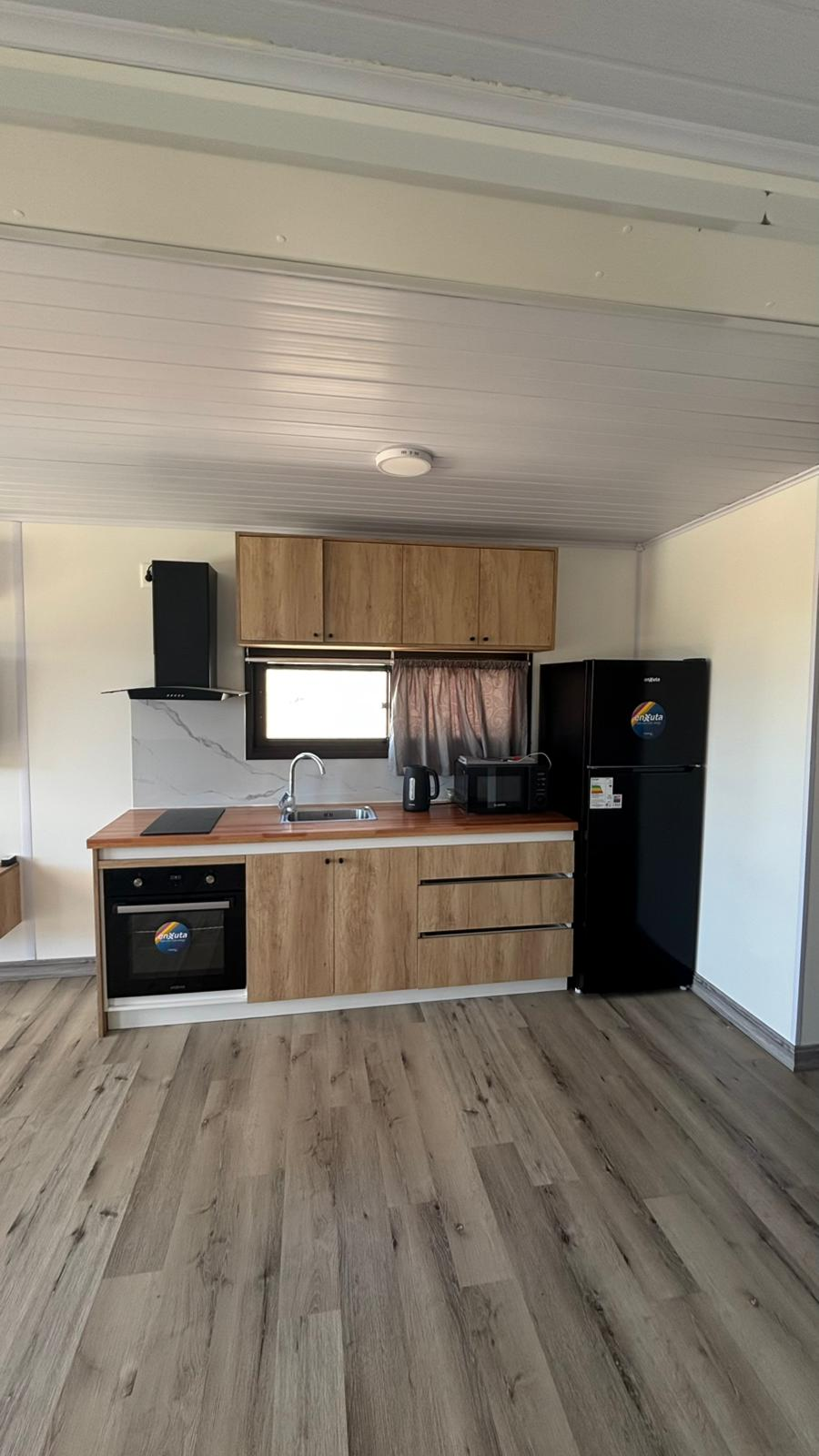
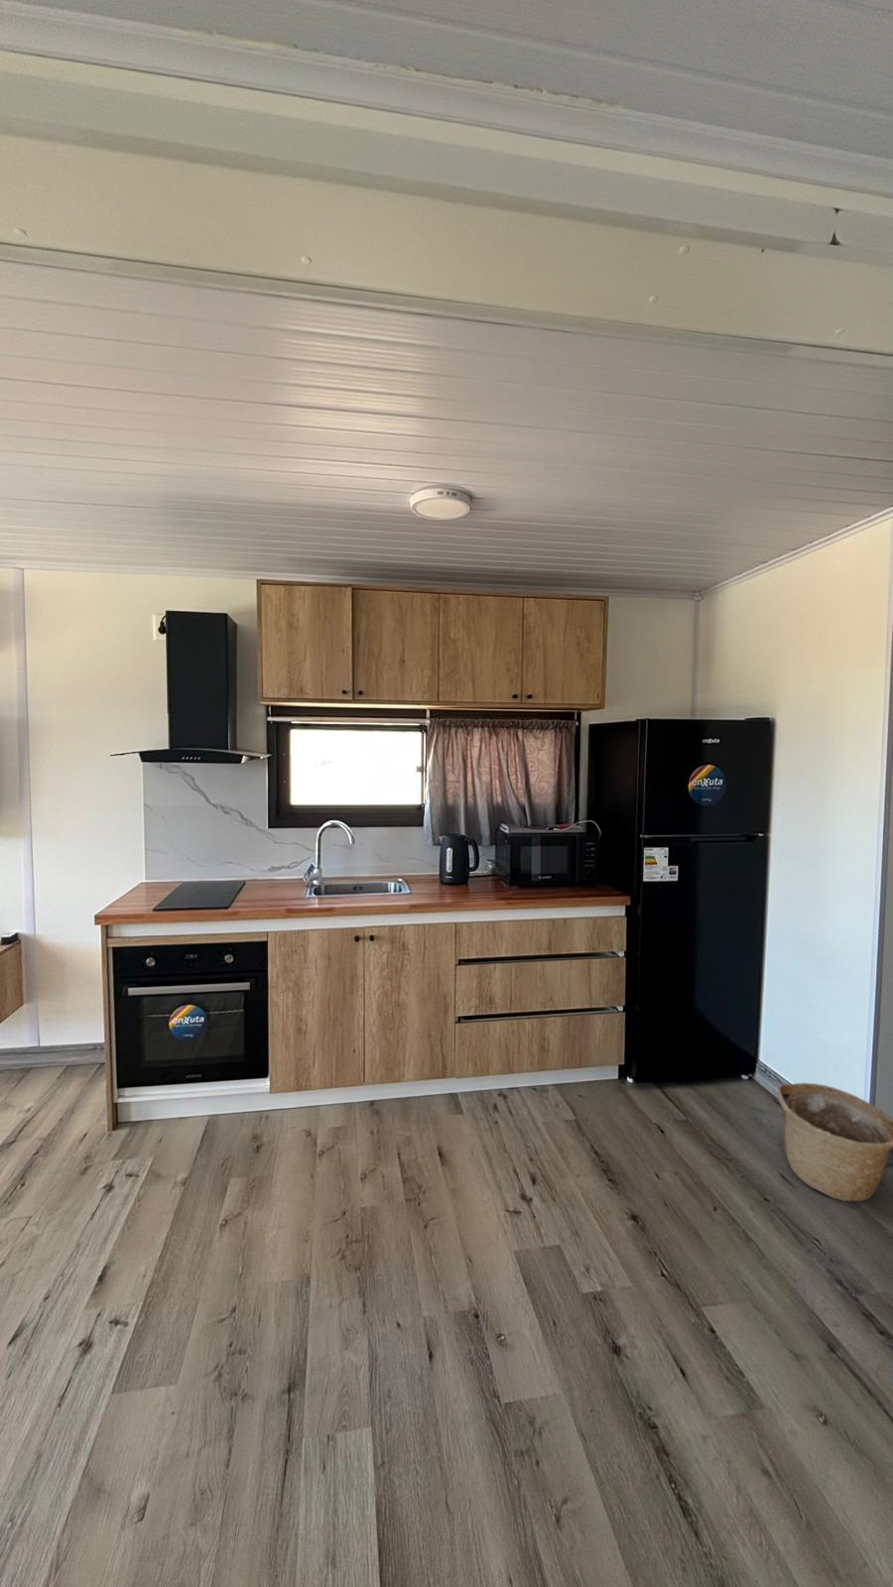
+ basket (835, 1139)
